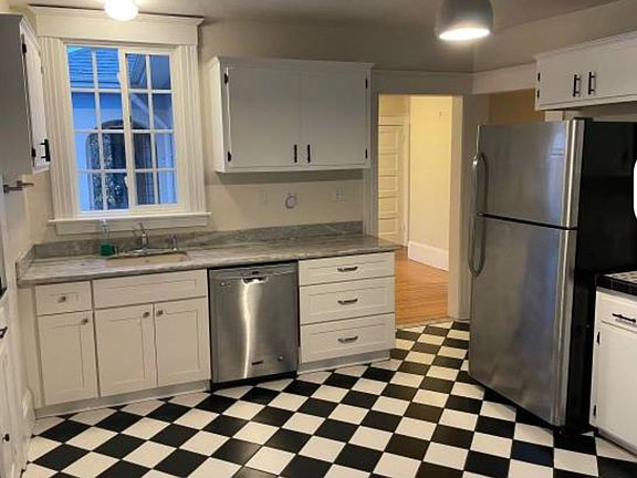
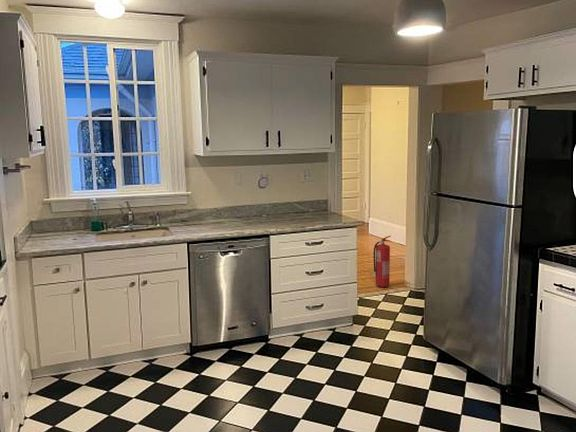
+ fire extinguisher (382, 261)
